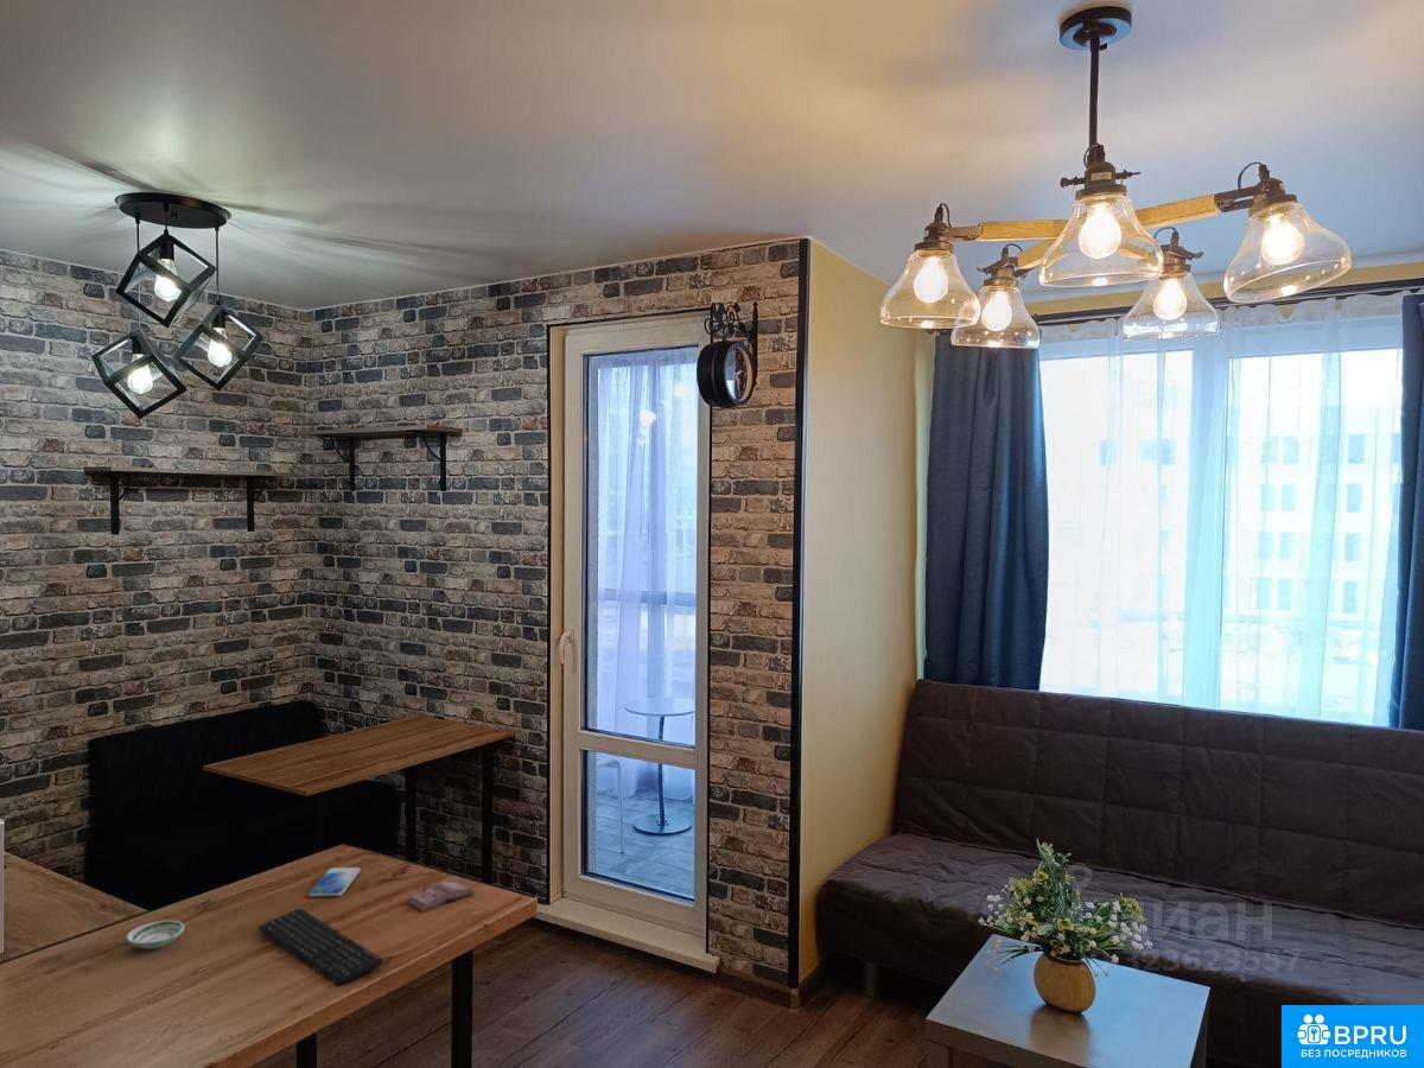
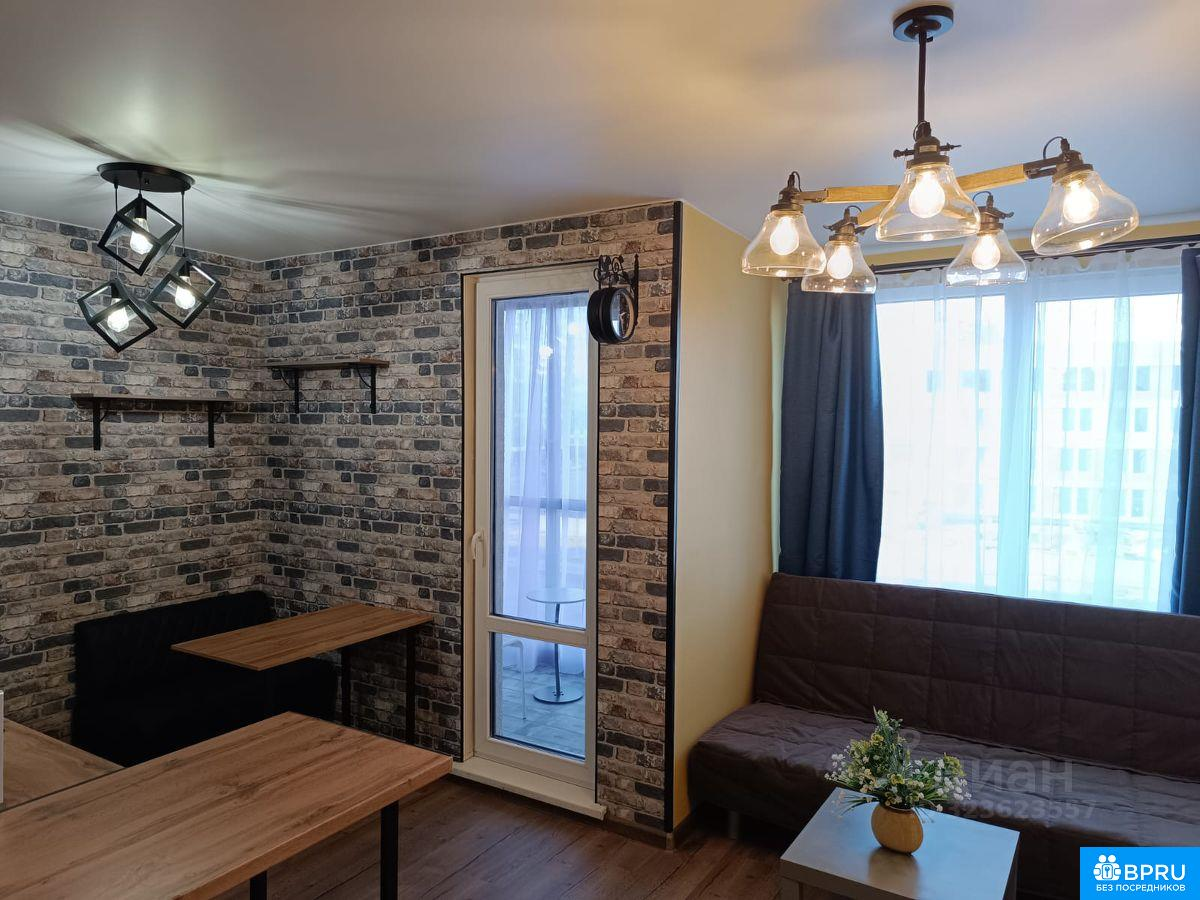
- keyboard (318, 943)
- saucer (155, 936)
- book (440, 892)
- smartphone (335, 881)
